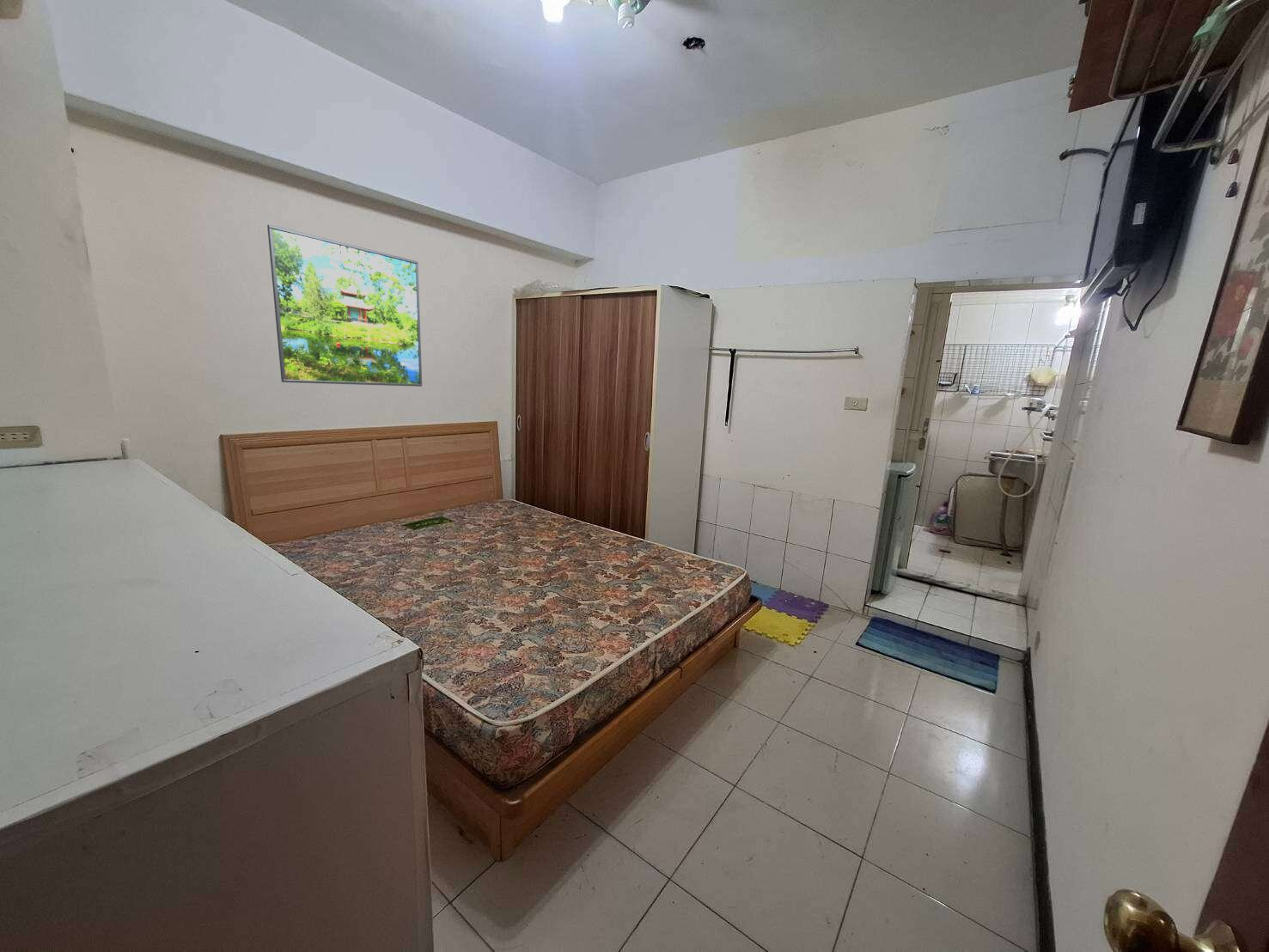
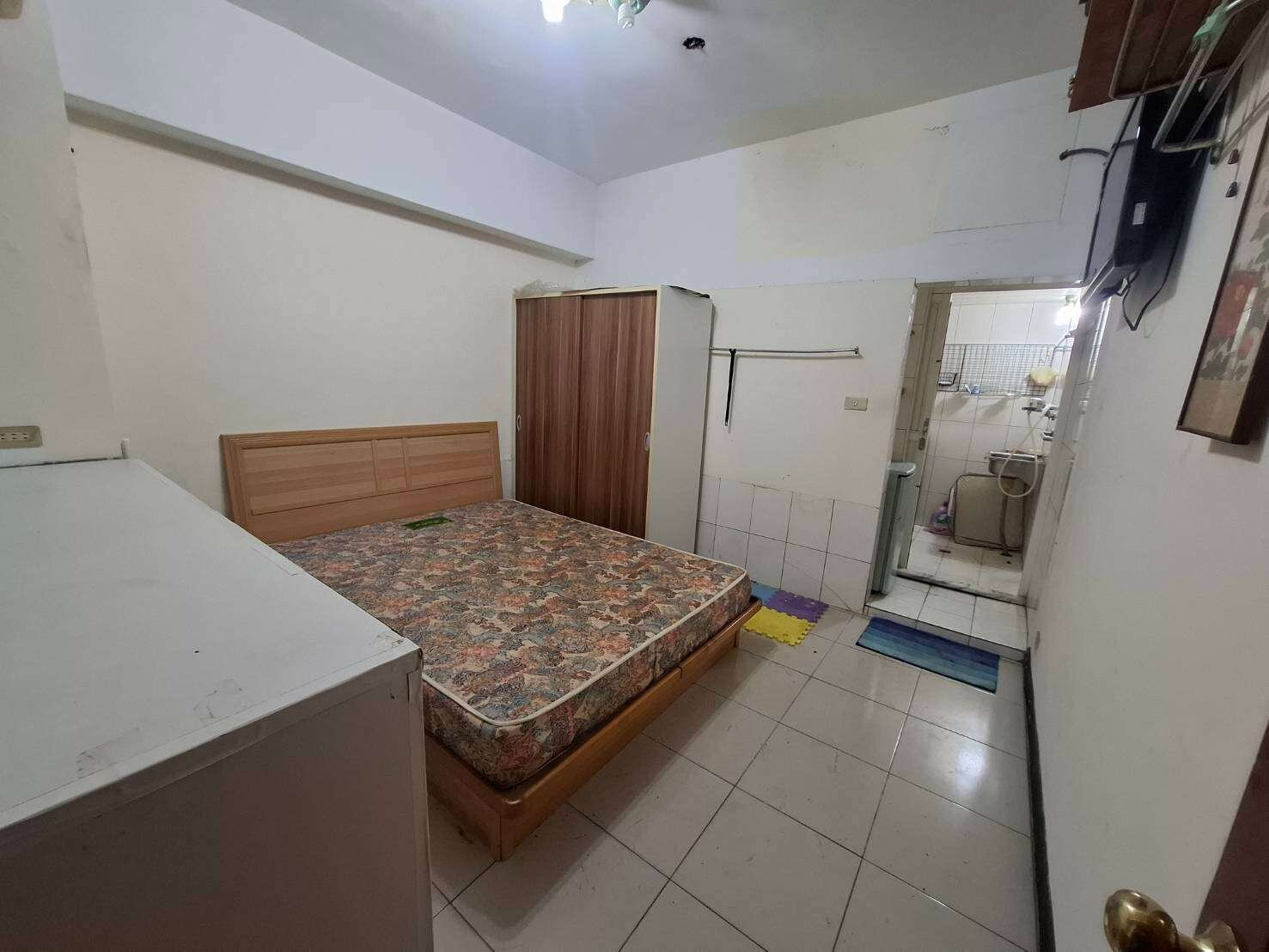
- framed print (355, 316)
